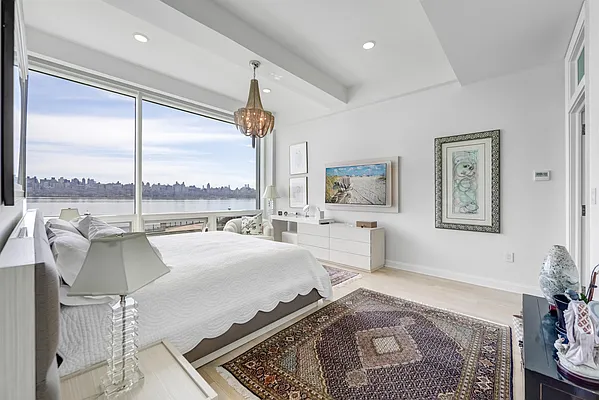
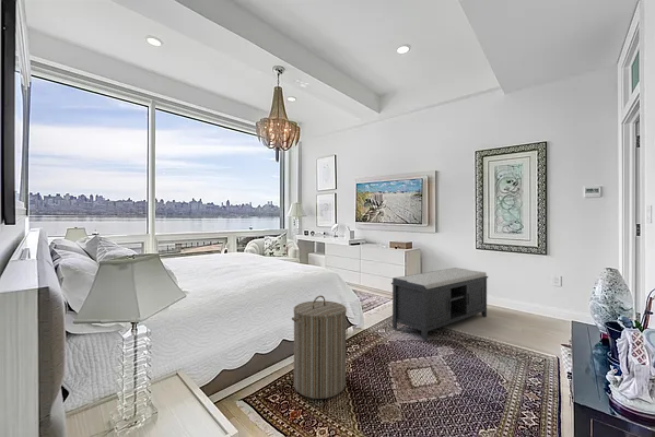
+ laundry hamper (319, 339)
+ bench (442, 298)
